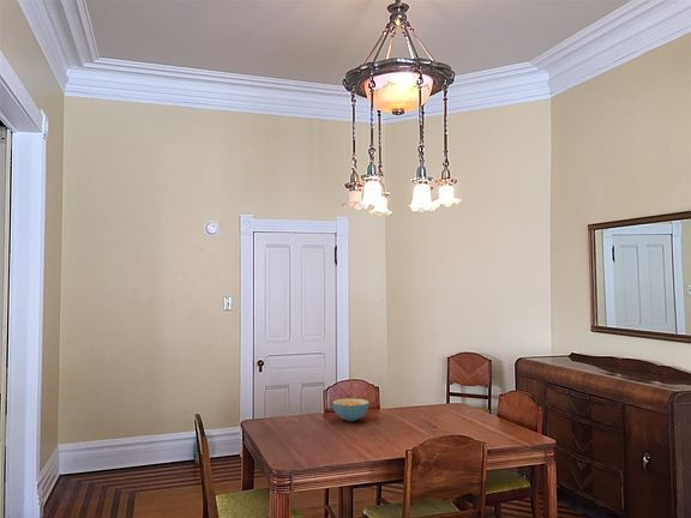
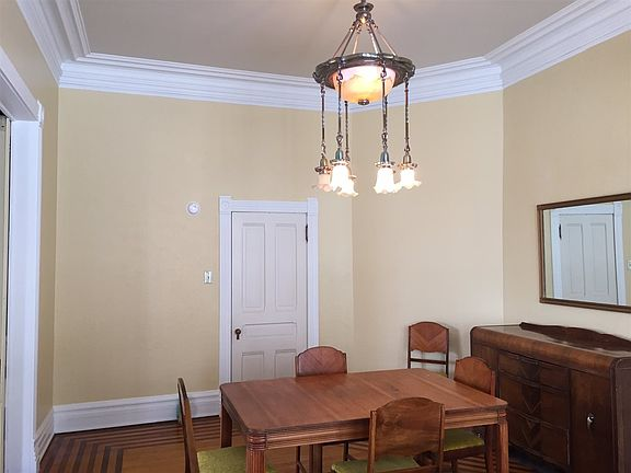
- cereal bowl (350, 410)
